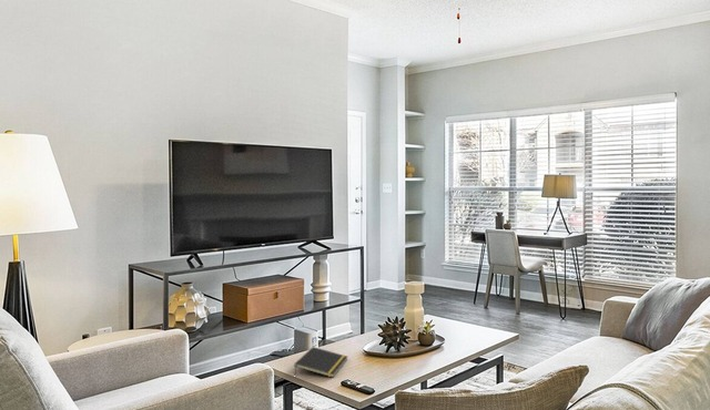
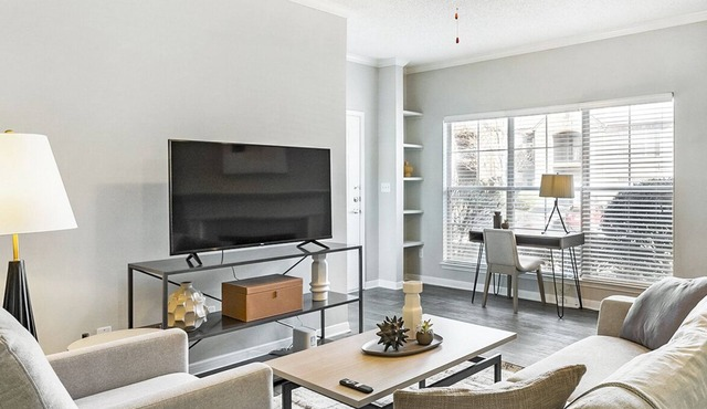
- notepad (322, 361)
